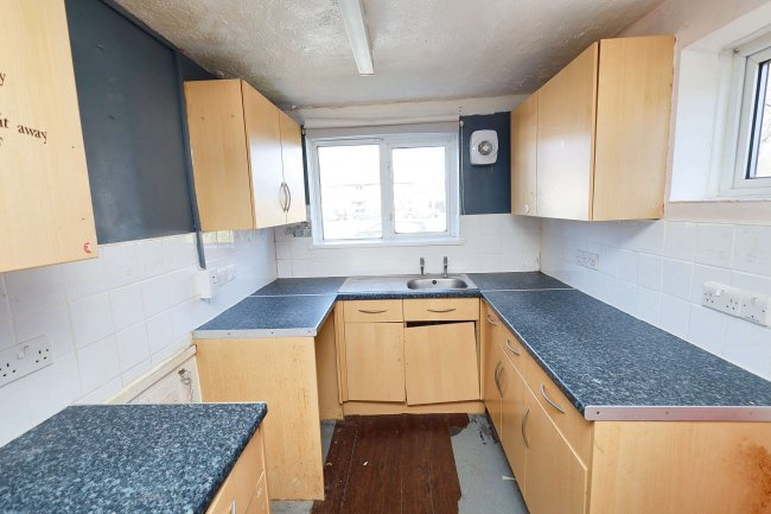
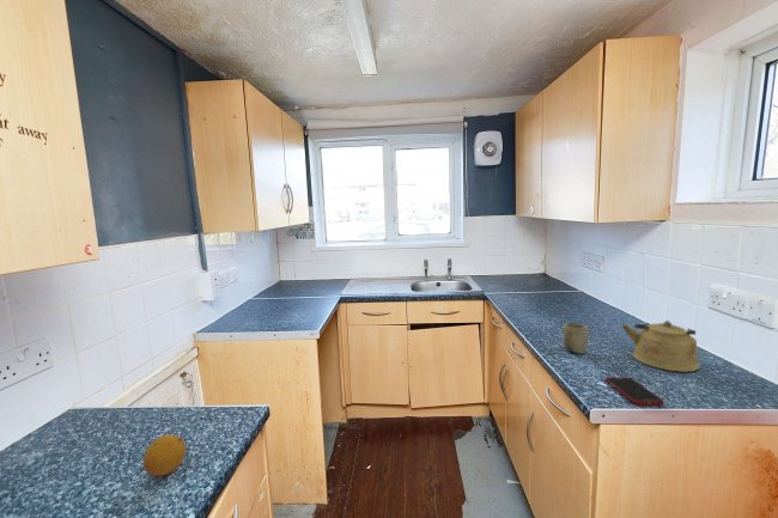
+ fruit (164, 455)
+ cup (575, 337)
+ kettle (658, 339)
+ cell phone (632, 390)
